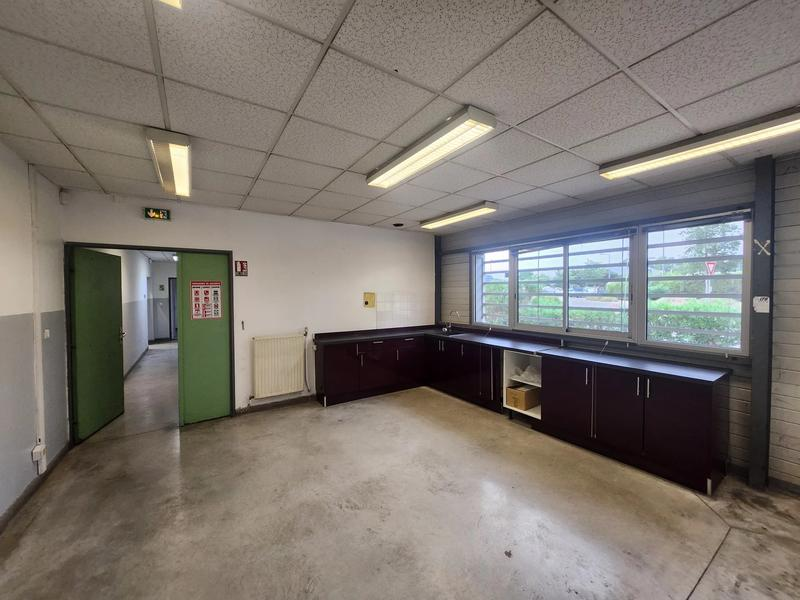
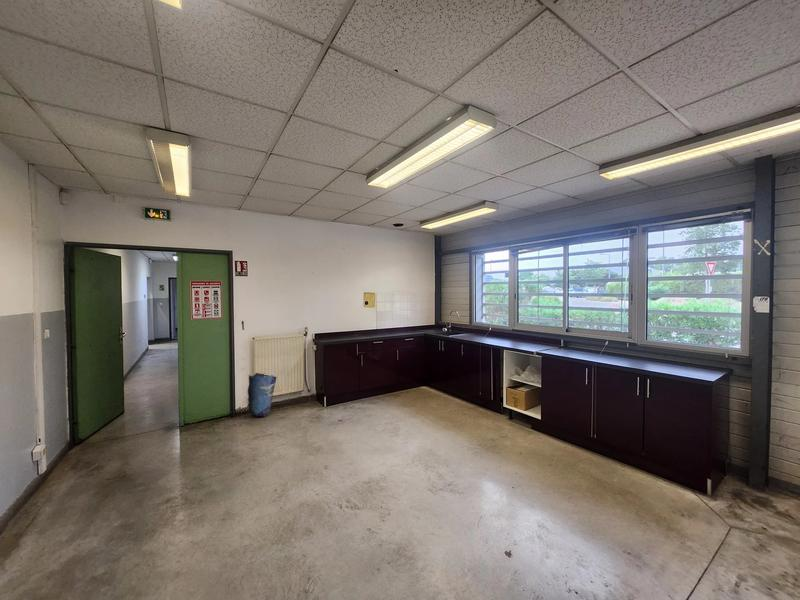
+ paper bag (262, 393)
